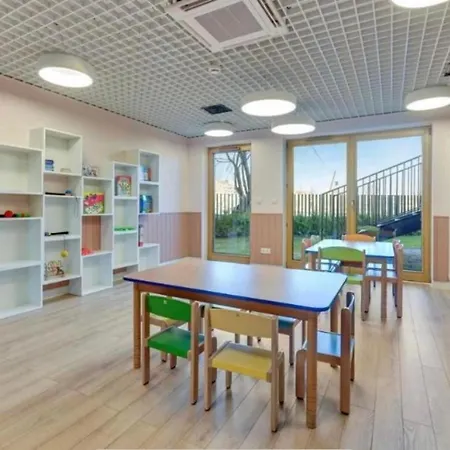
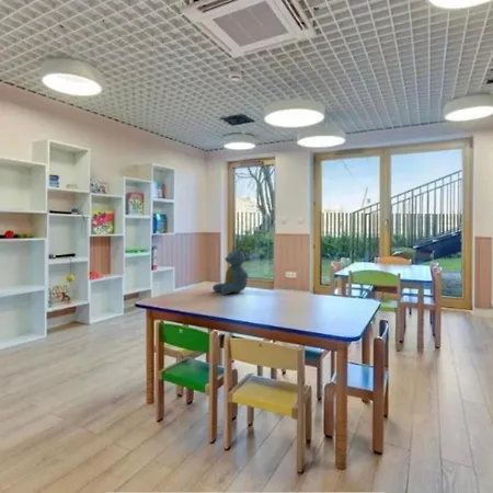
+ teddy bear (230, 268)
